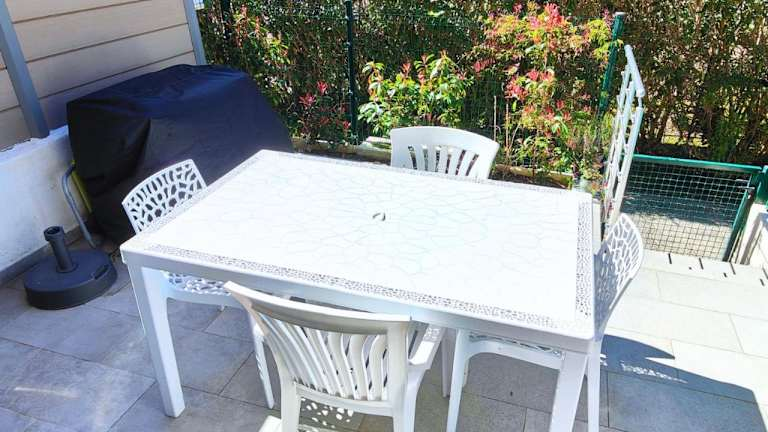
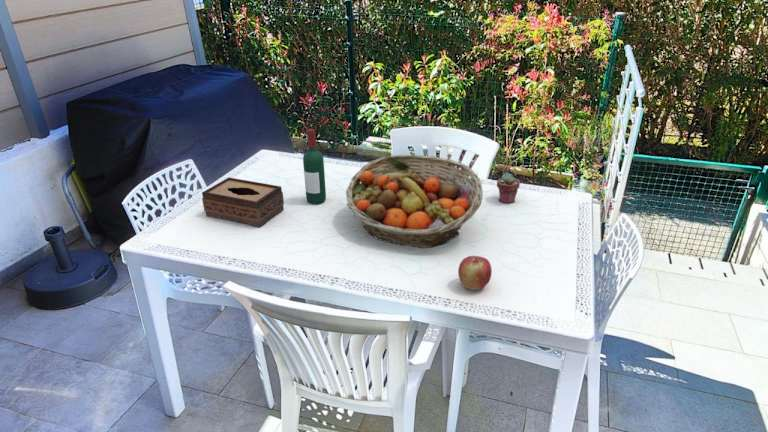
+ potted succulent (507, 186)
+ fruit basket (412, 200)
+ apple (474, 272)
+ tissue box (243, 201)
+ wine bottle (313, 166)
